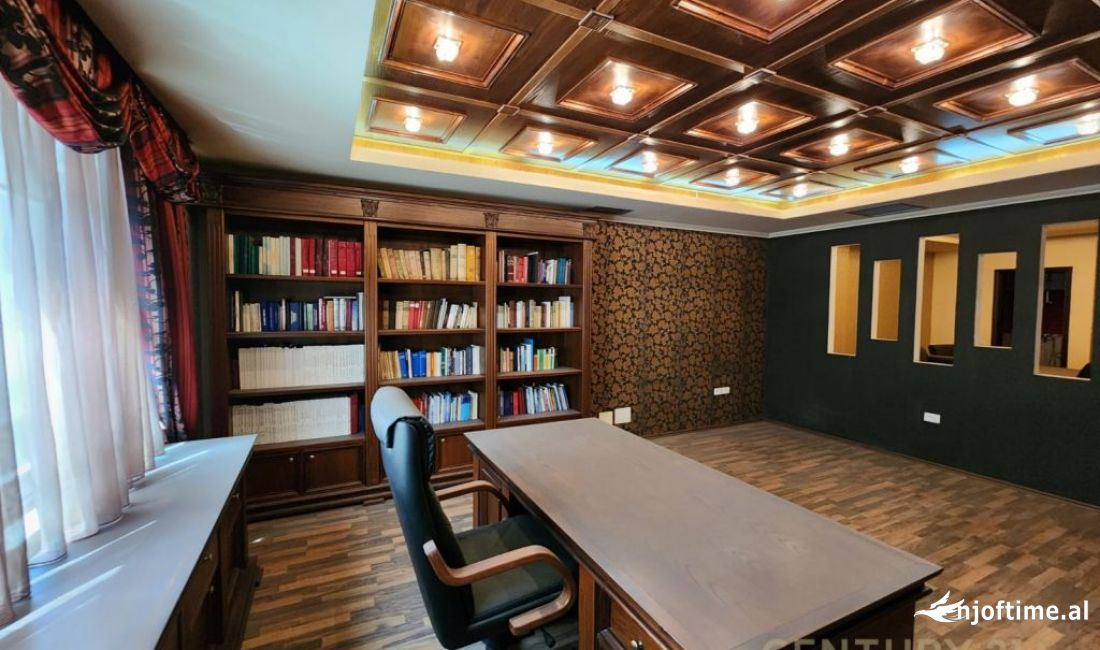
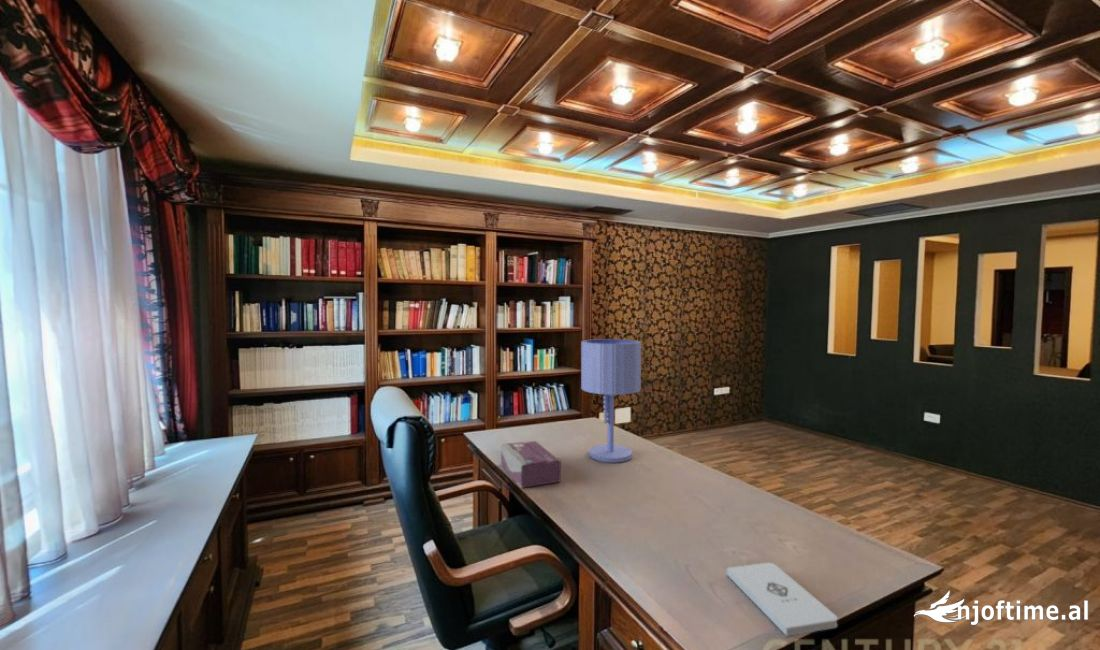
+ tissue box (529, 461)
+ notepad (778, 594)
+ table lamp (610, 398)
